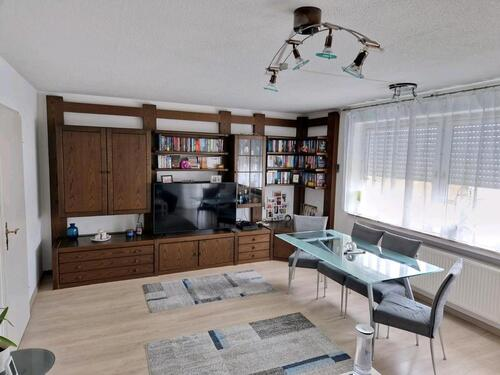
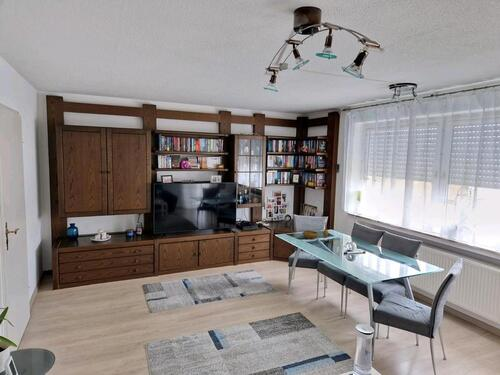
+ decorative bowl (314, 231)
